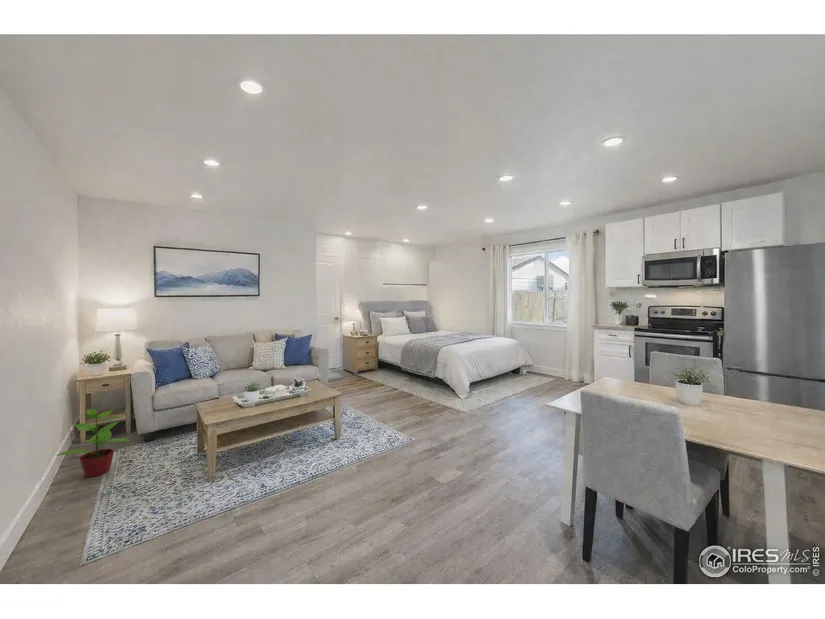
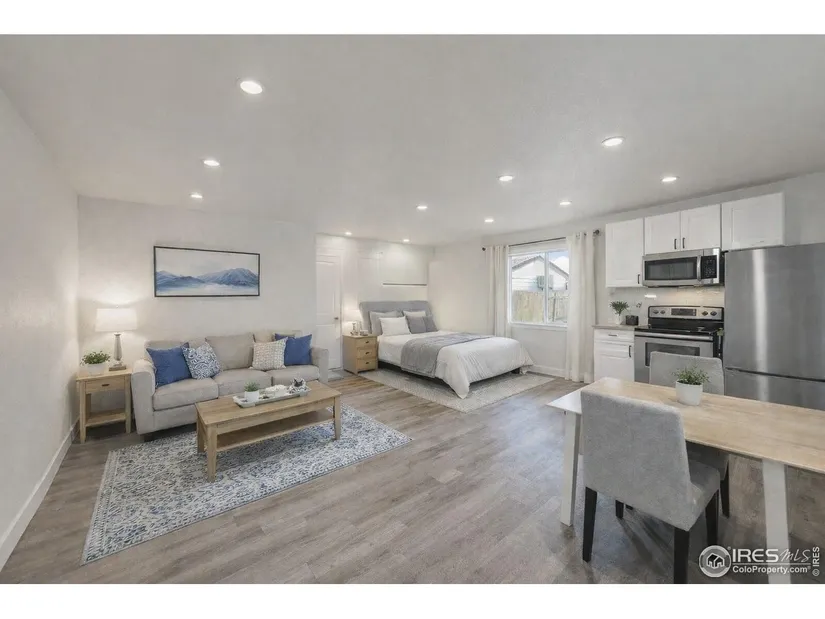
- potted plant (97, 438)
